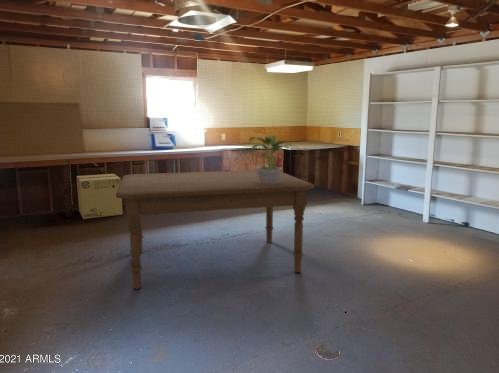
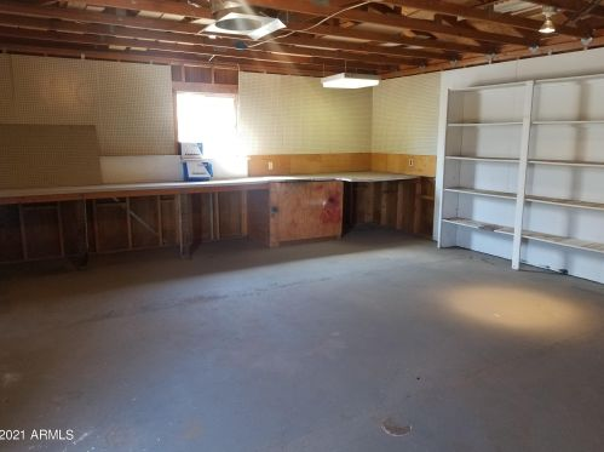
- cardboard box (99, 195)
- potted plant (269, 159)
- dining table (210, 210)
